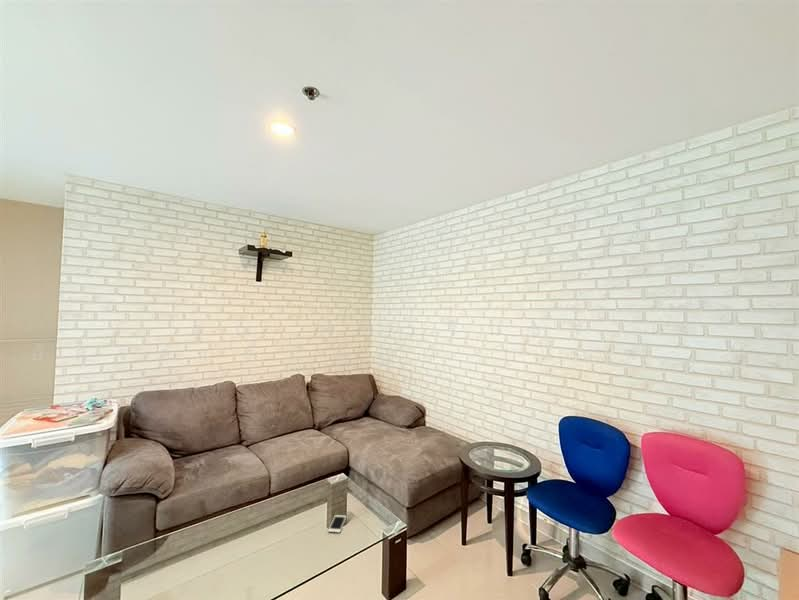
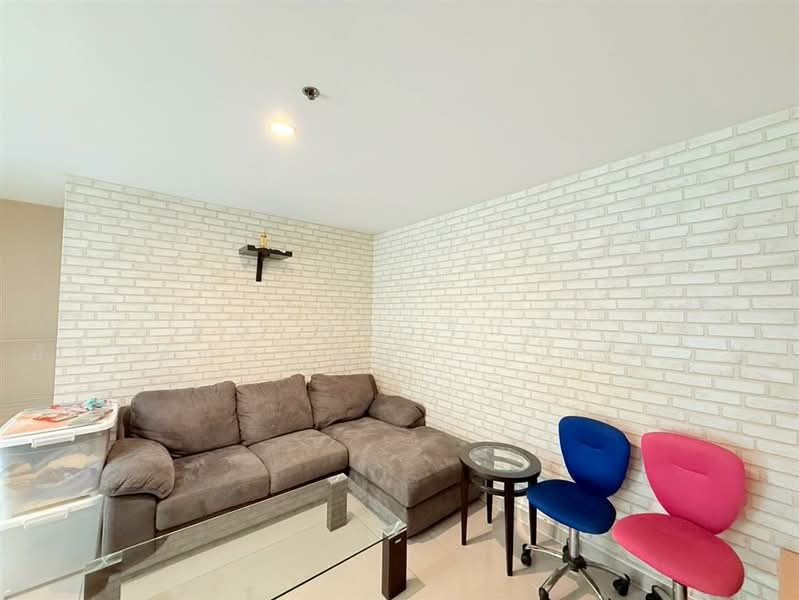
- cell phone (337, 523)
